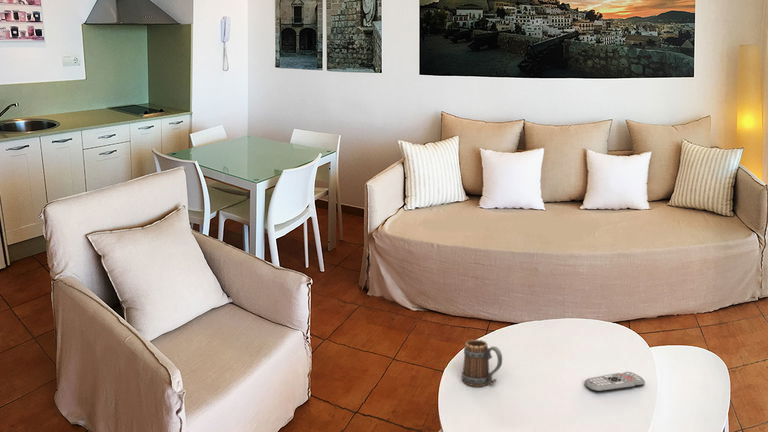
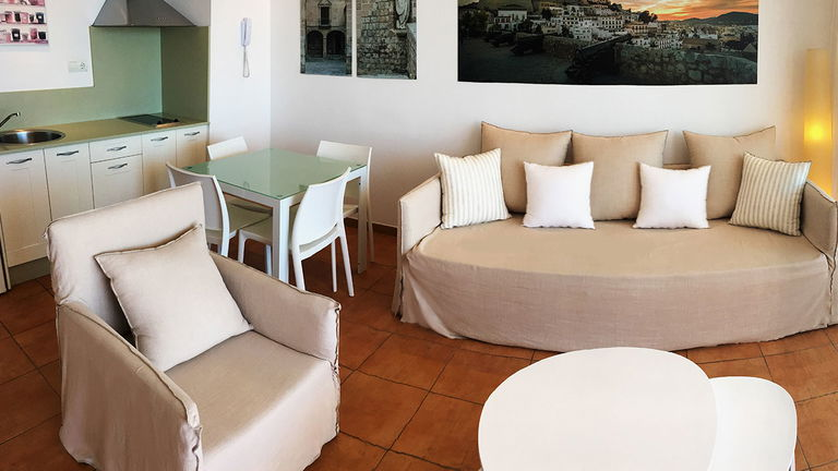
- mug (481, 363)
- remote control (613, 381)
